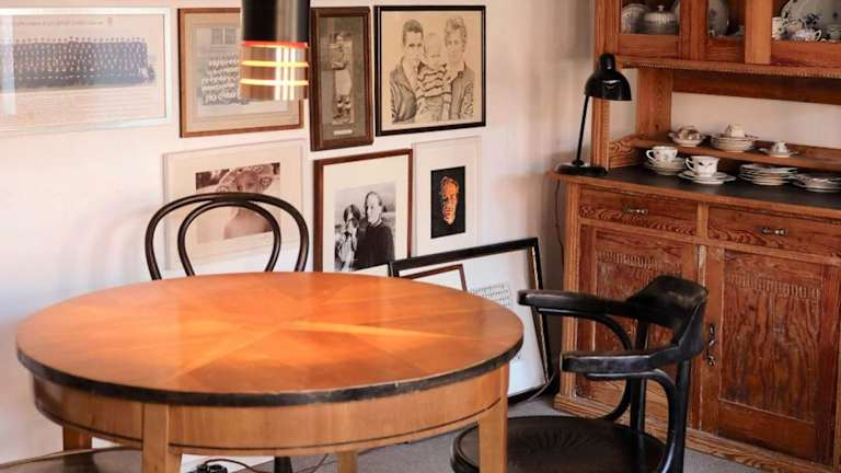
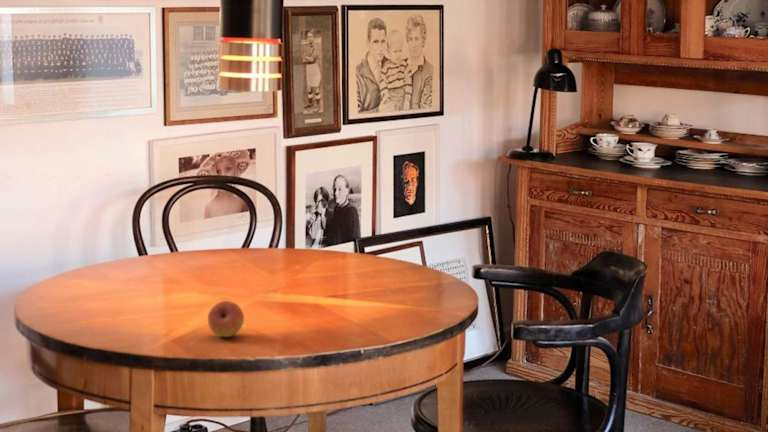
+ fruit (226, 318)
